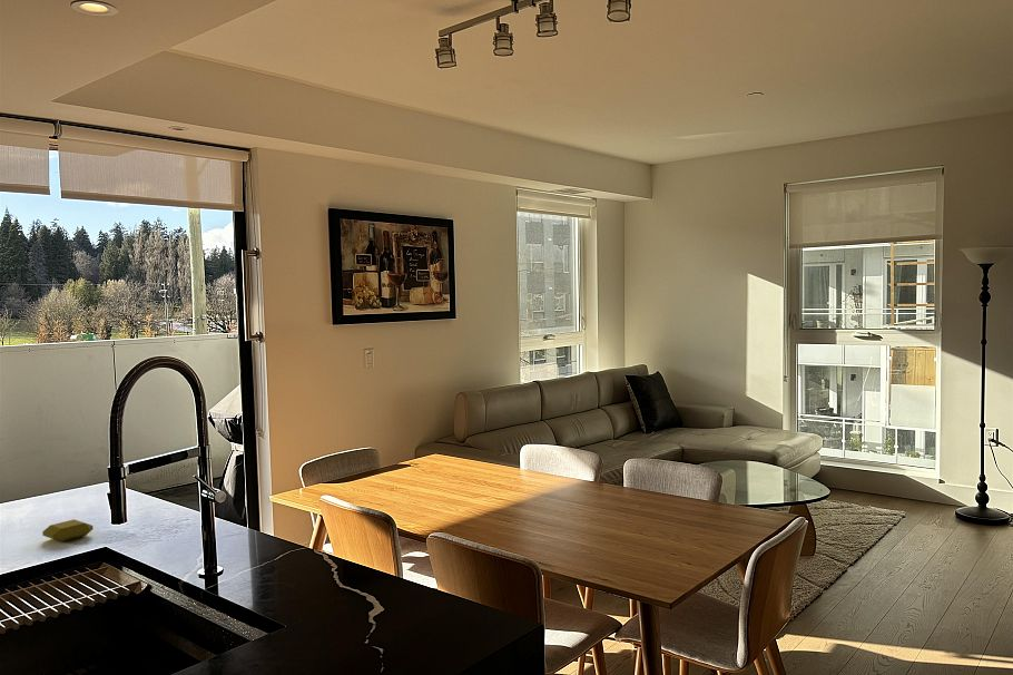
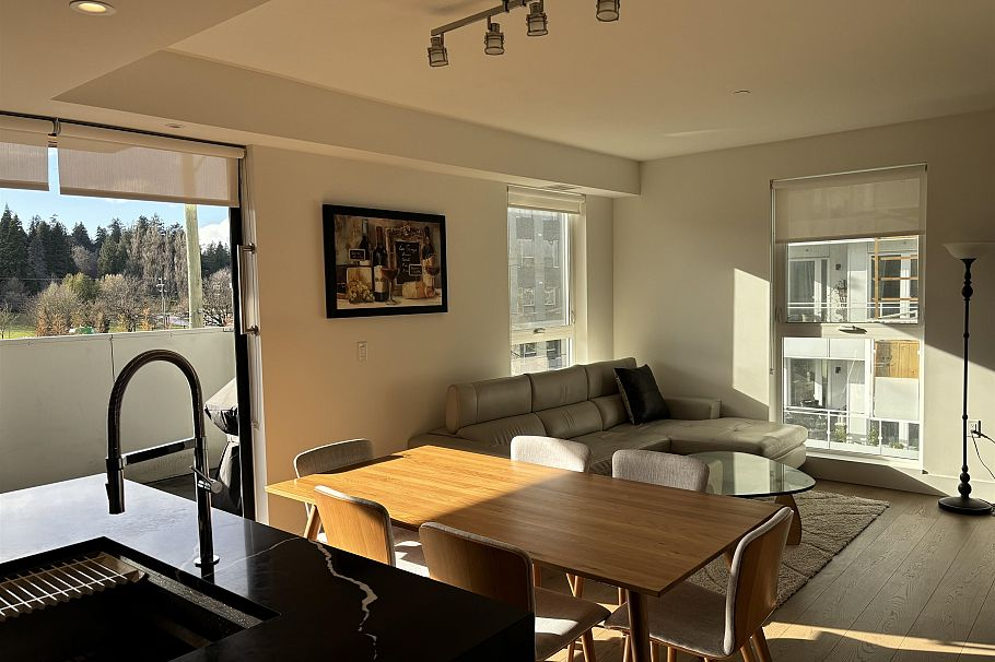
- soap bar (68, 530)
